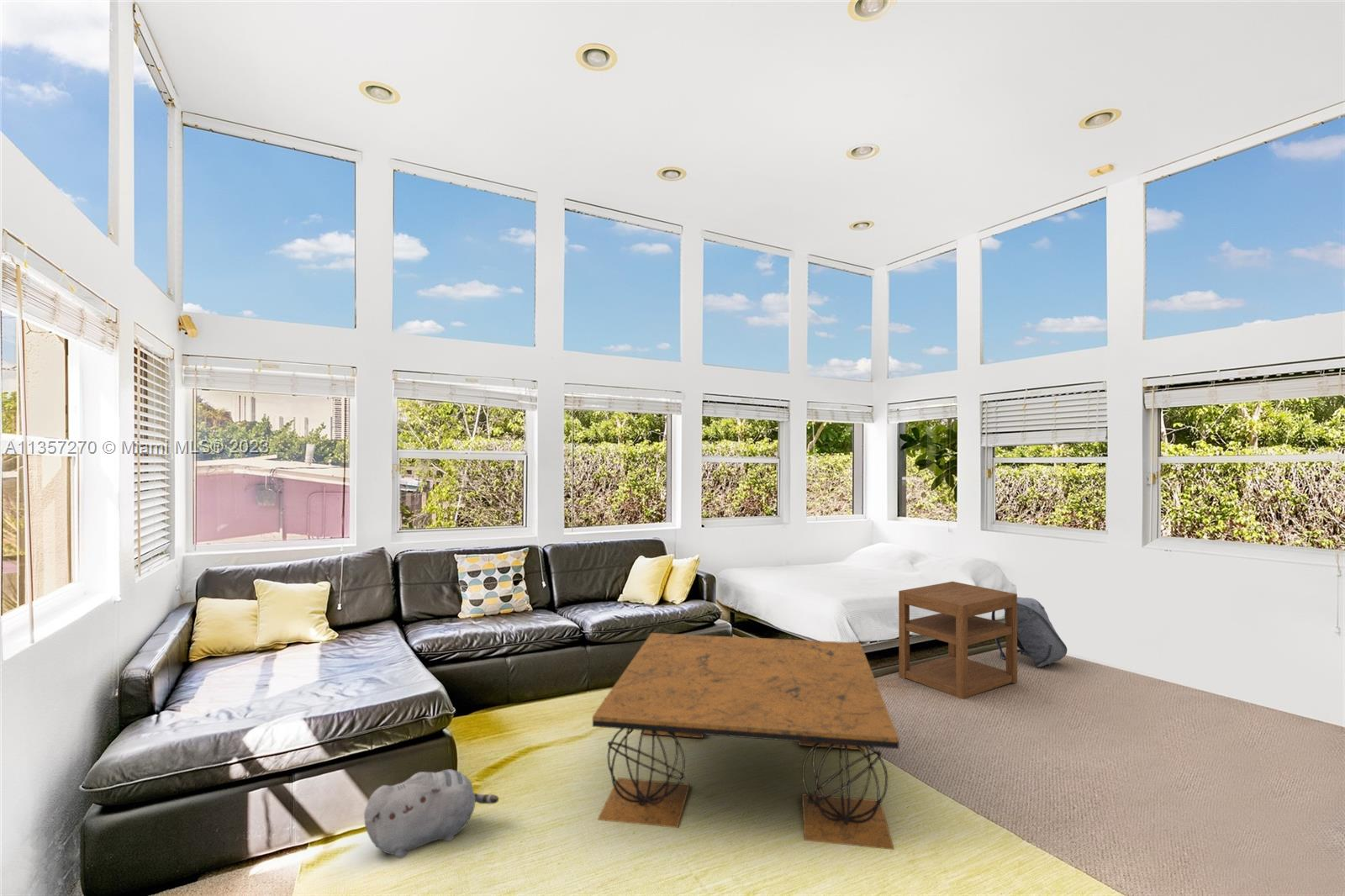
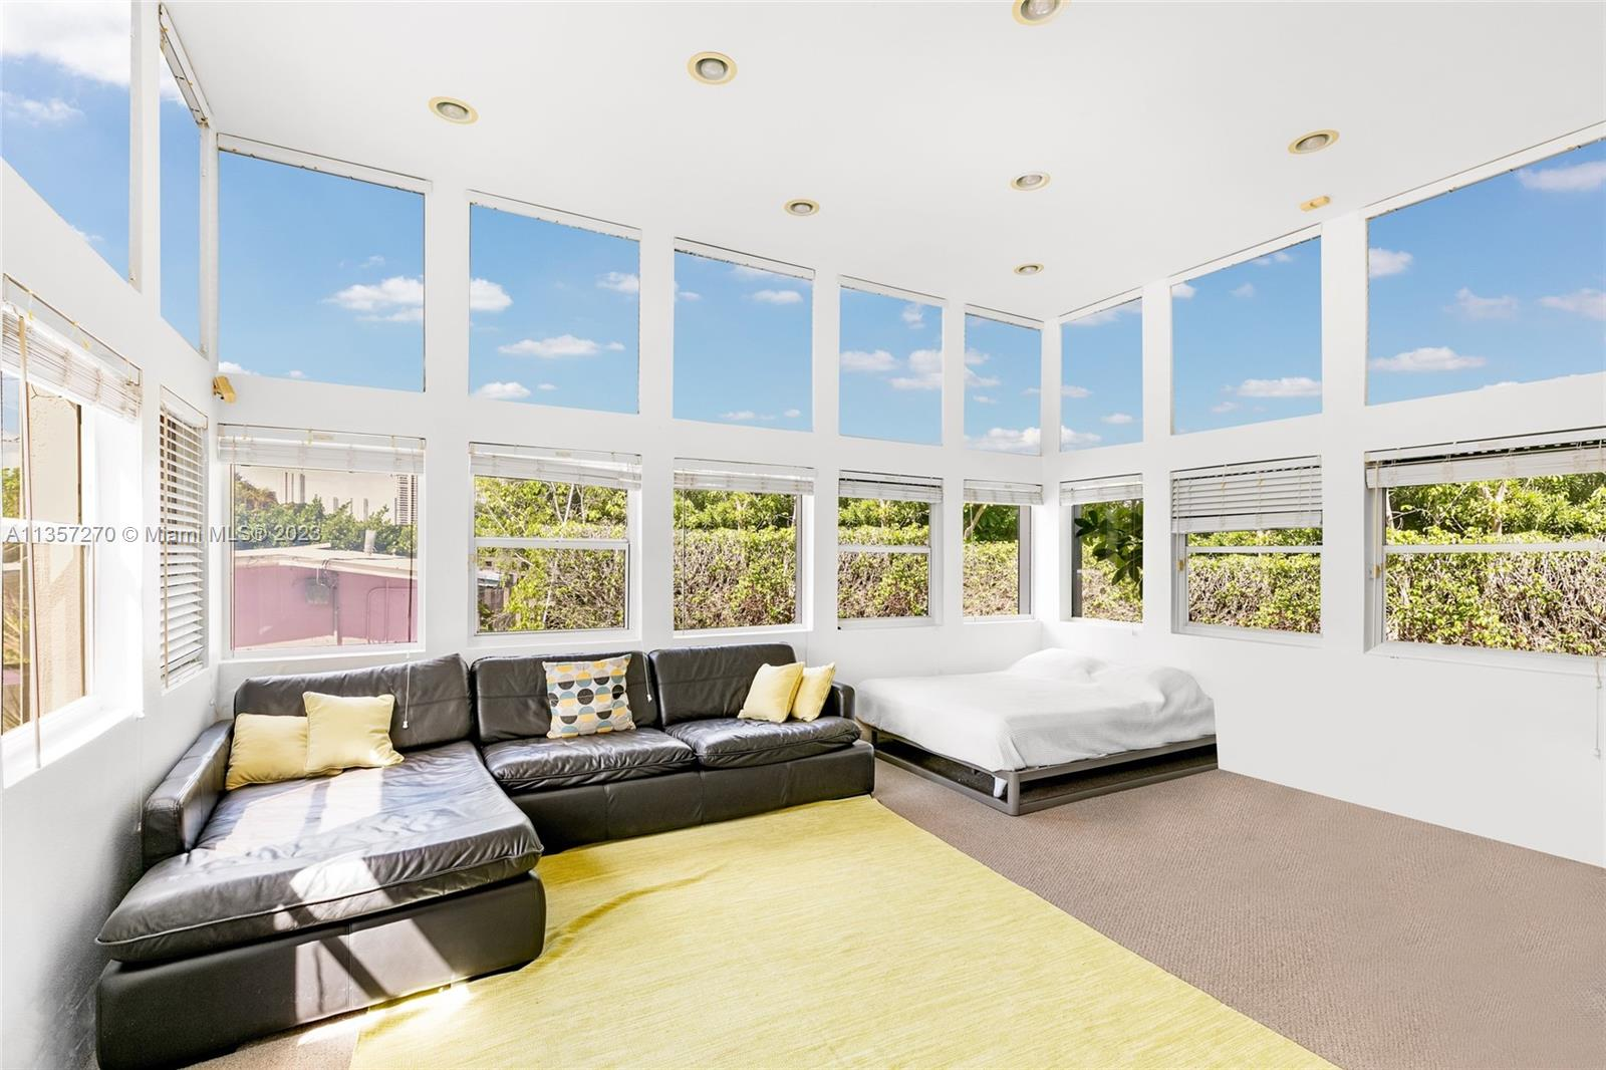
- coffee table (747, 719)
- plush toy (433, 801)
- backpack (1027, 629)
- nightstand (957, 635)
